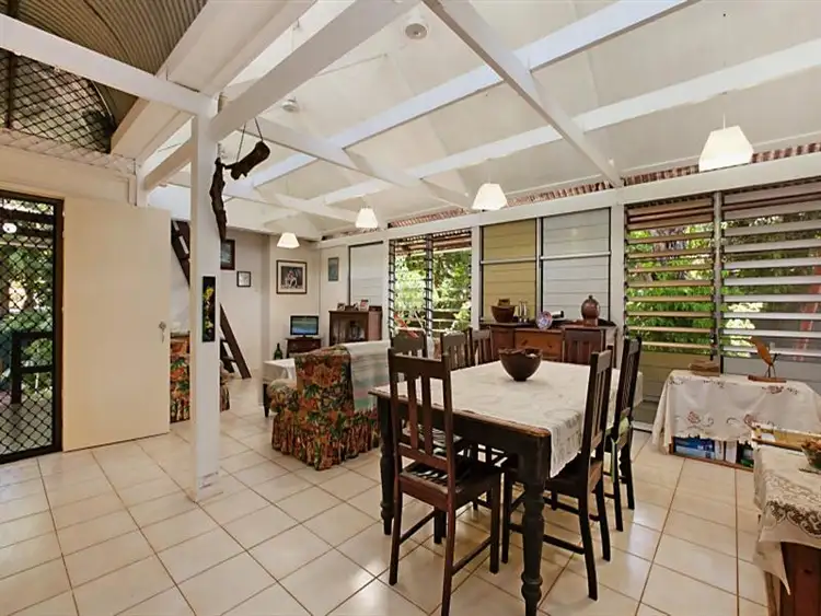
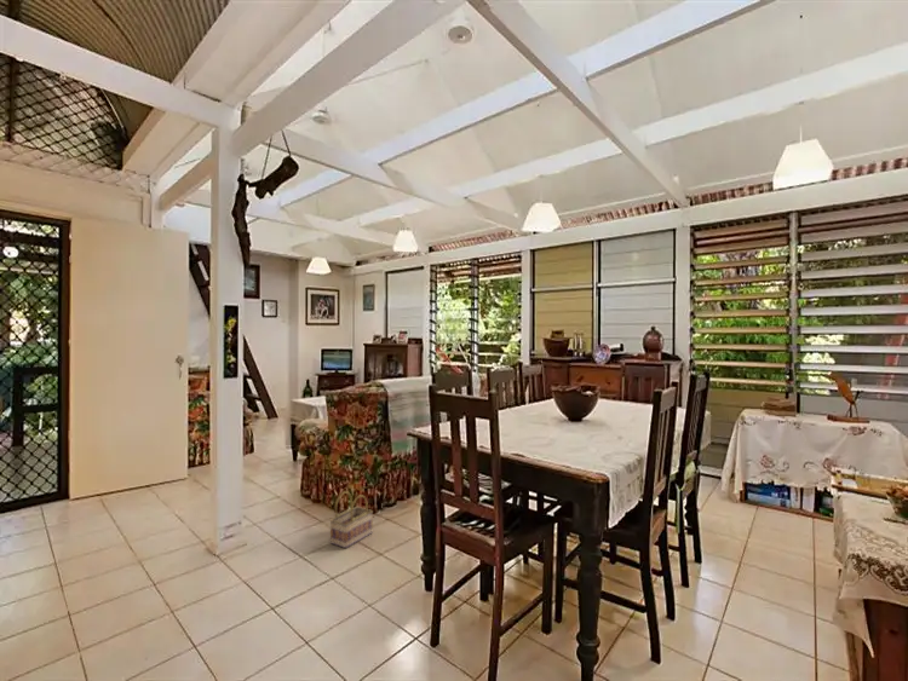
+ basket (351, 515)
